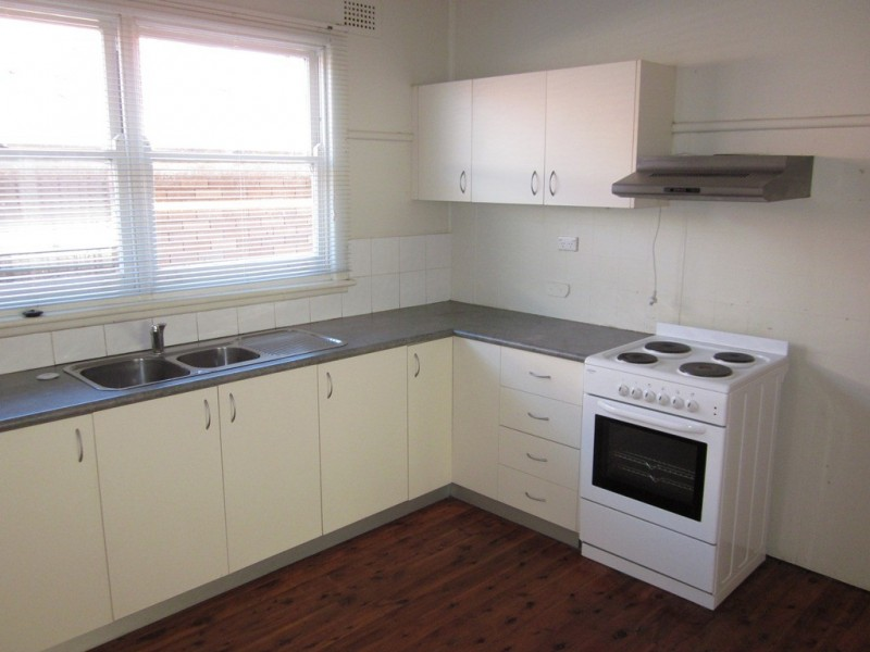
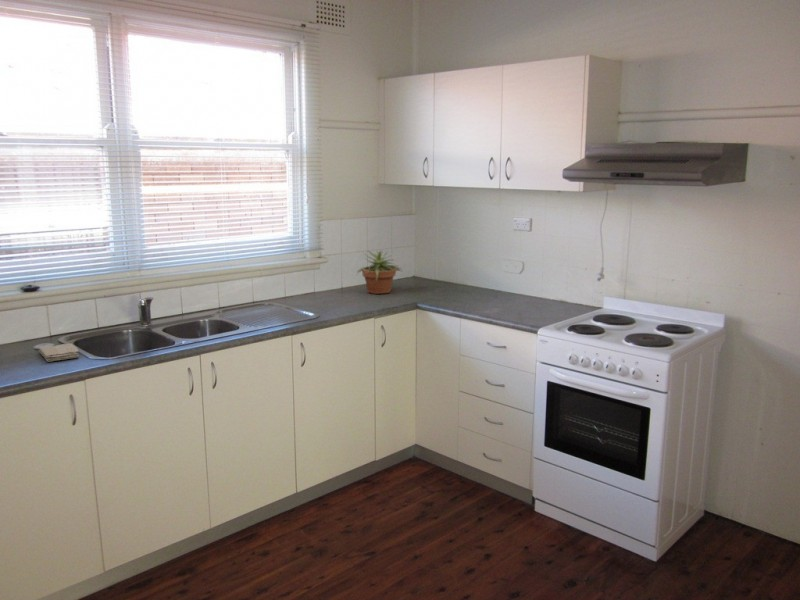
+ washcloth (59, 351)
+ potted plant (377, 270)
